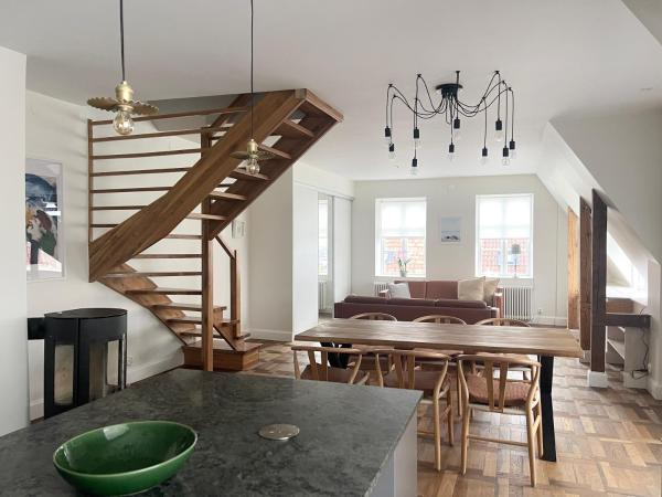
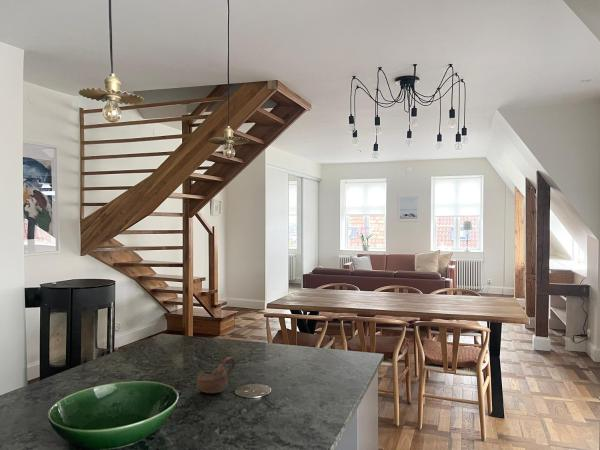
+ cup (216, 376)
